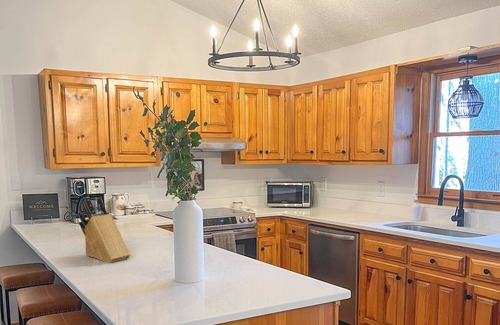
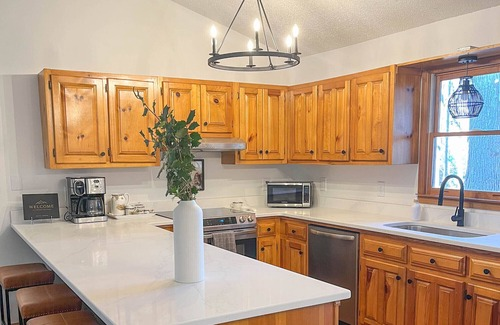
- knife block (102, 227)
